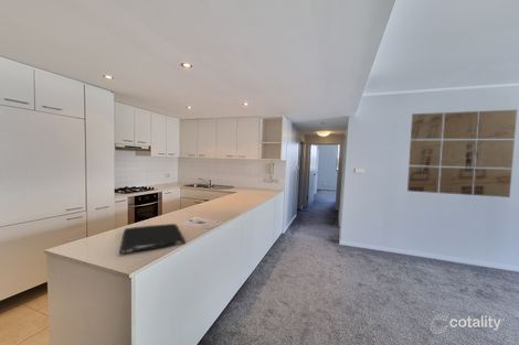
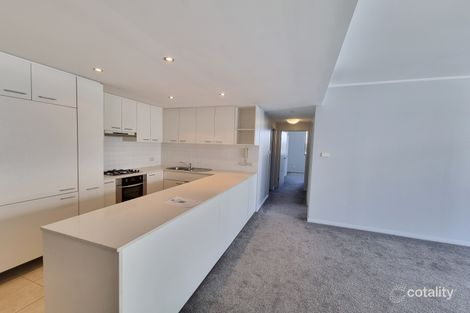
- cutting board (152, 235)
- wall art (457, 153)
